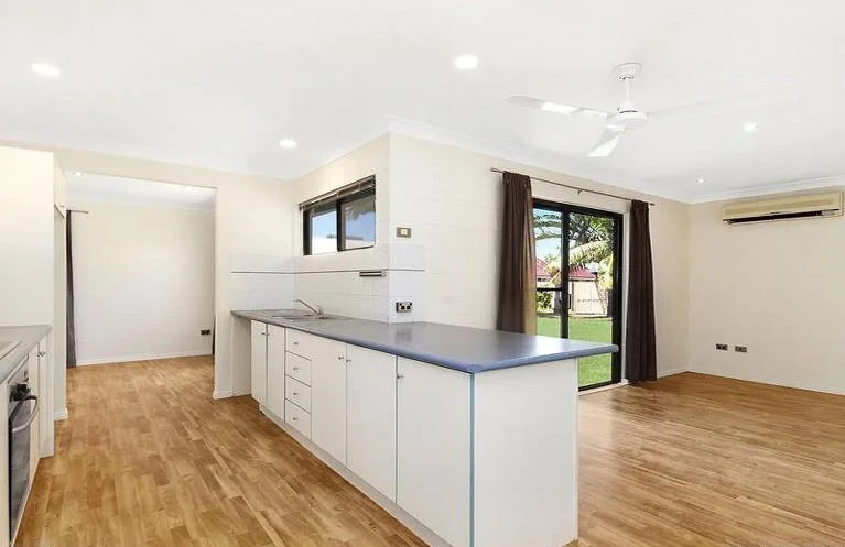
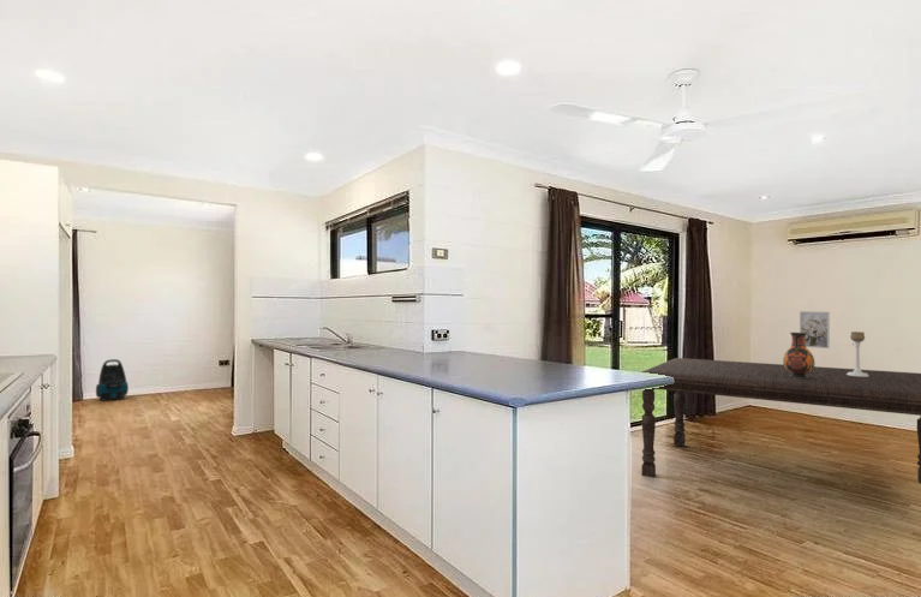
+ vacuum cleaner (112, 380)
+ candle holder (857, 353)
+ vase (799, 354)
+ dining table (784, 401)
+ wall art (814, 329)
